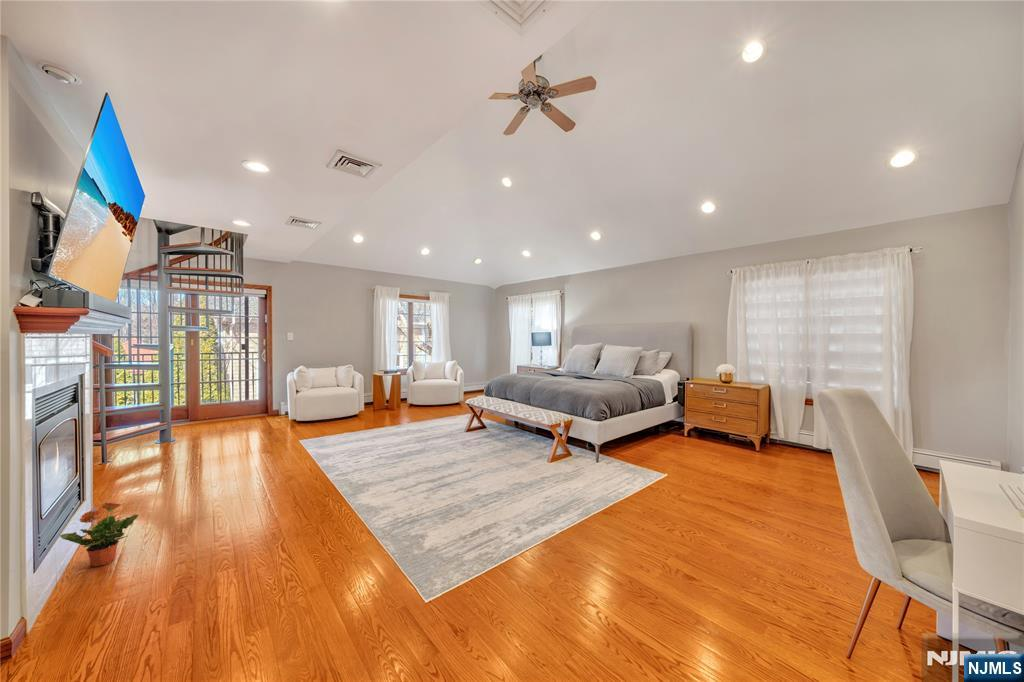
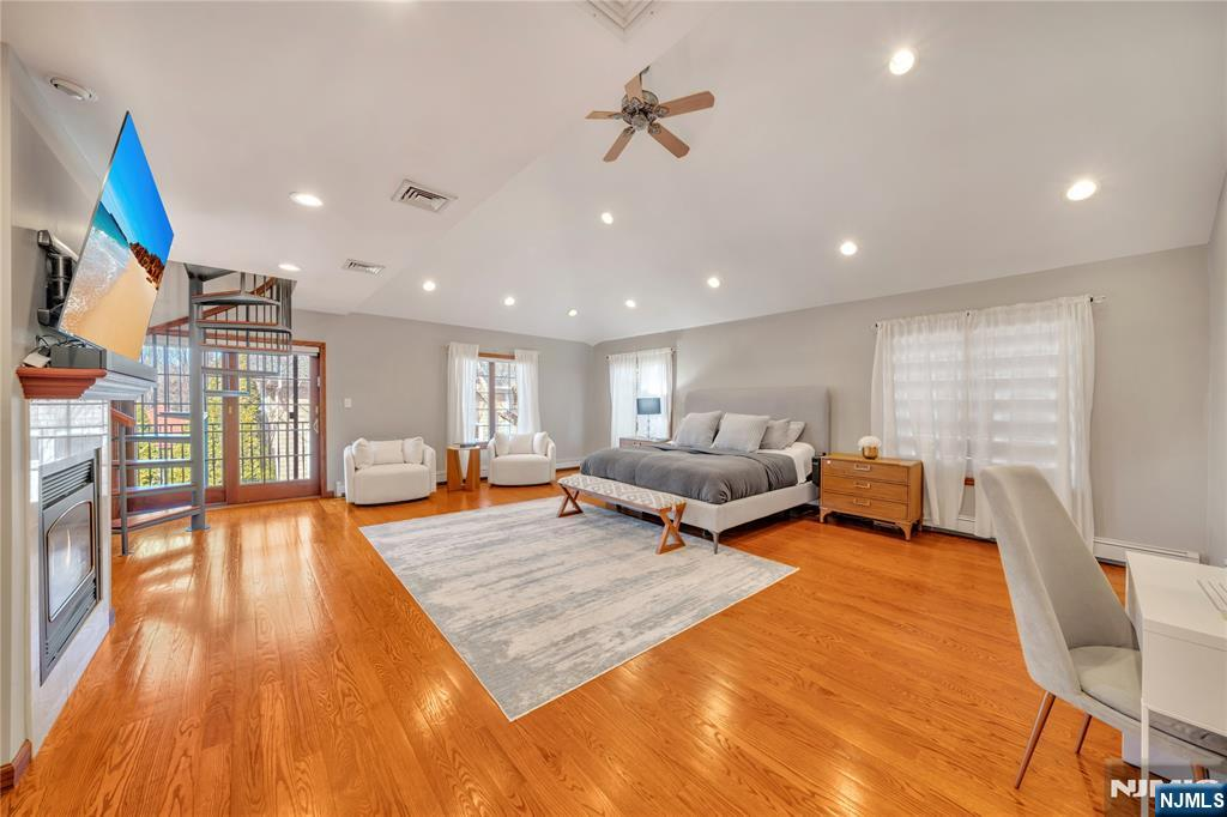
- potted plant (101, 534)
